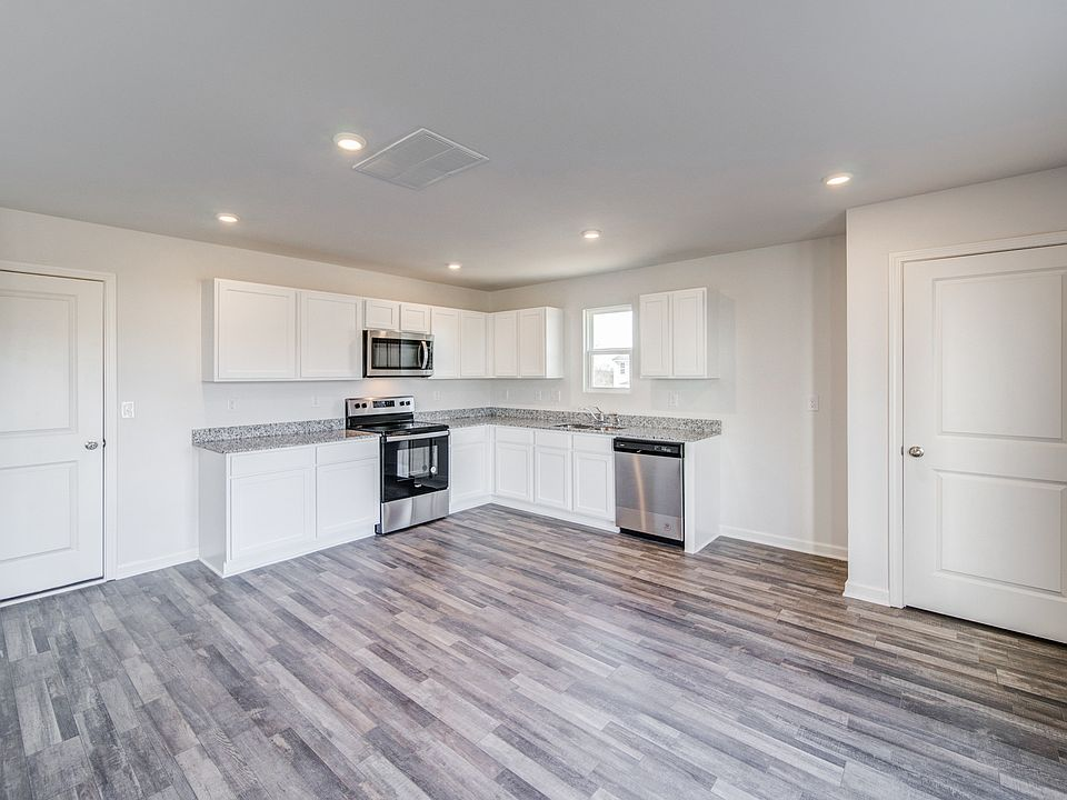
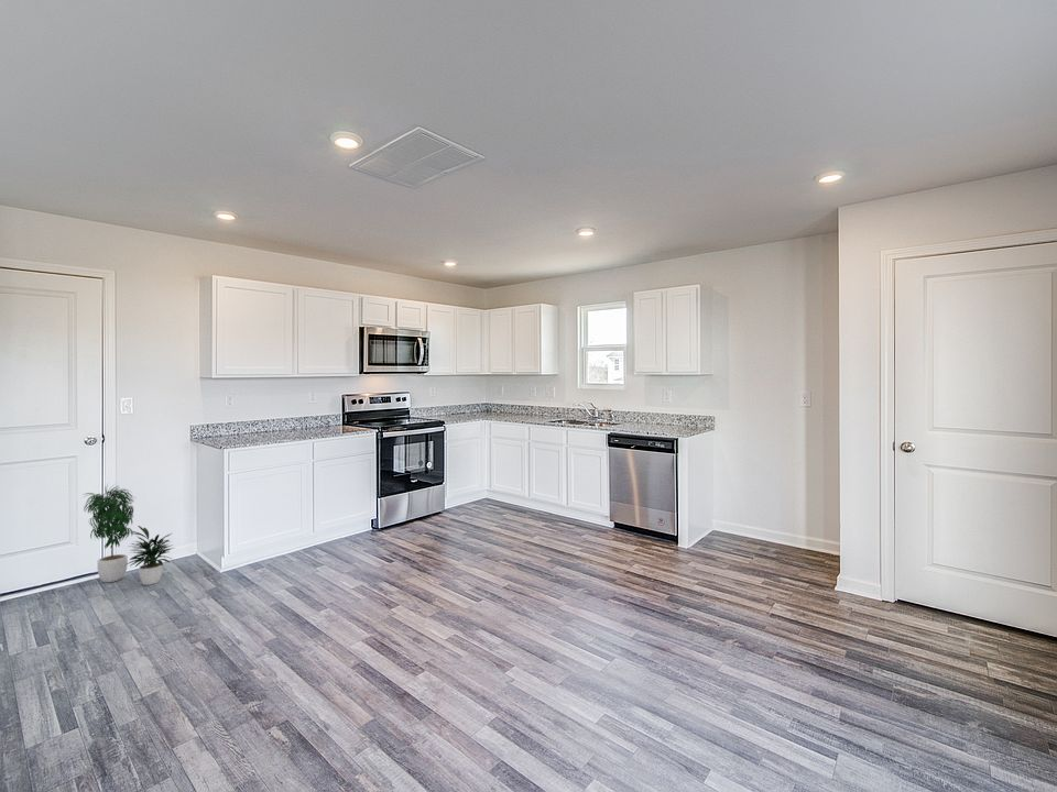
+ potted plant (128, 531)
